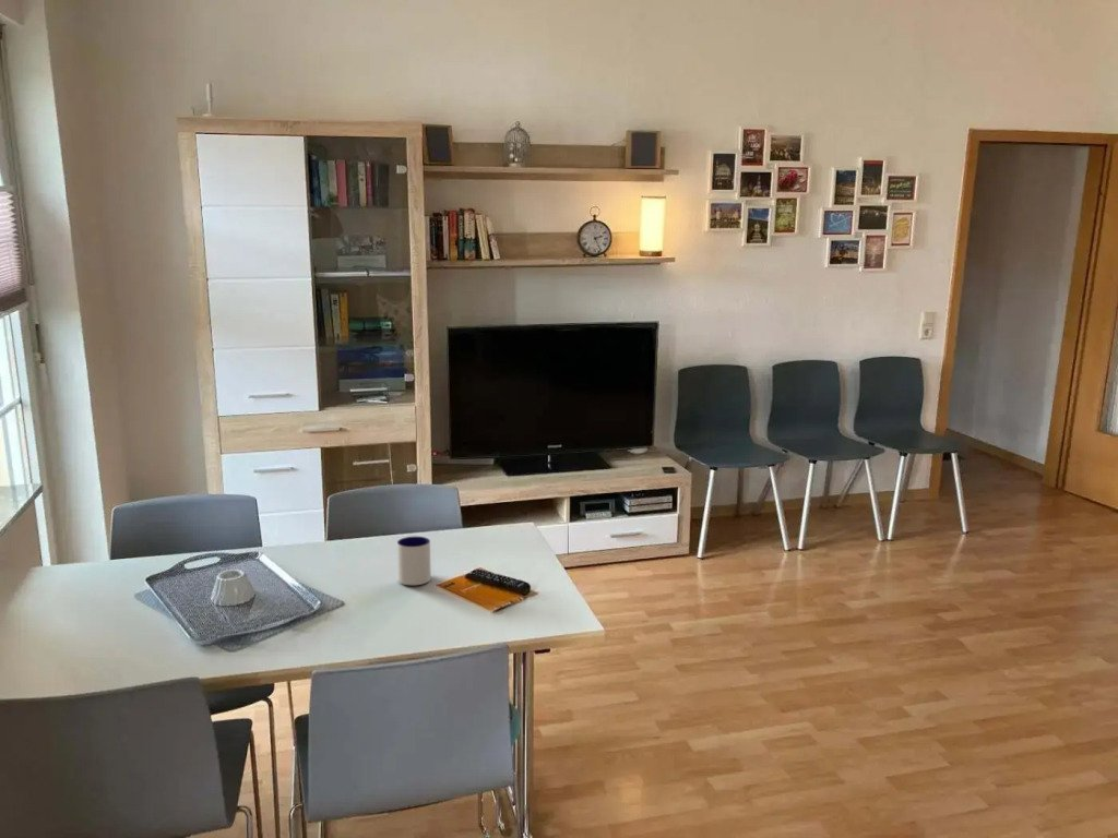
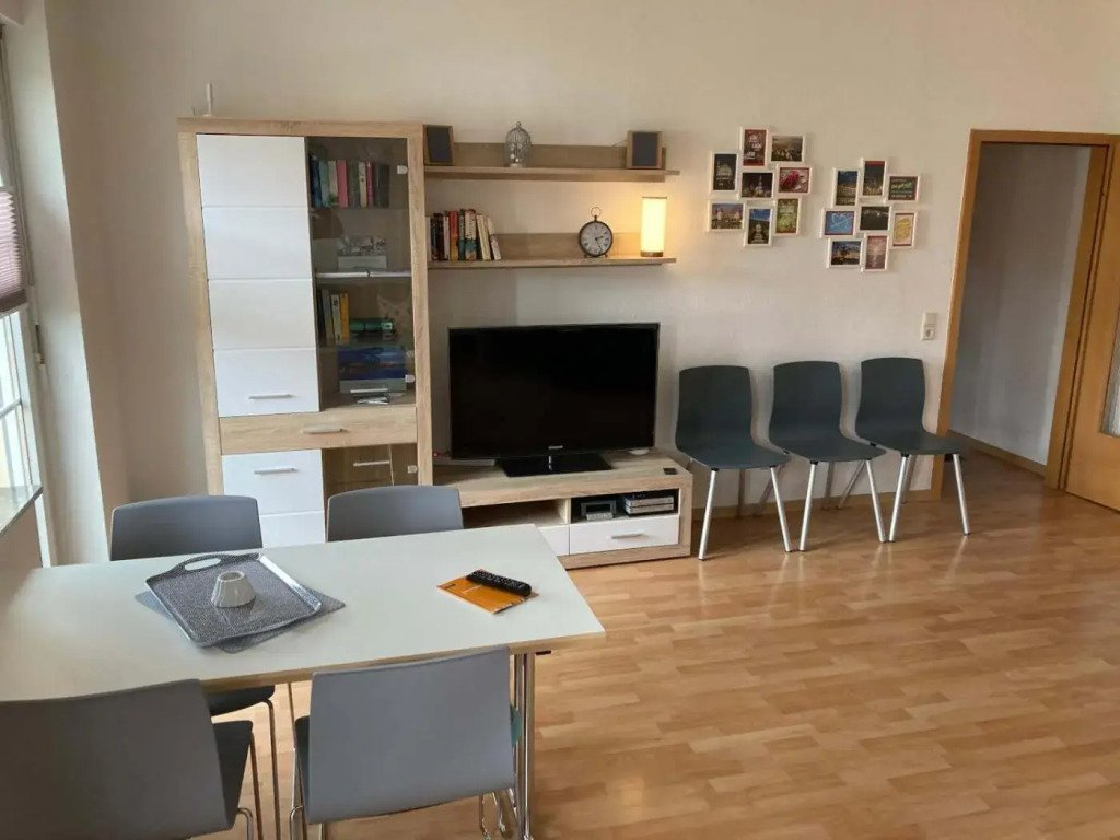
- mug (413, 558)
